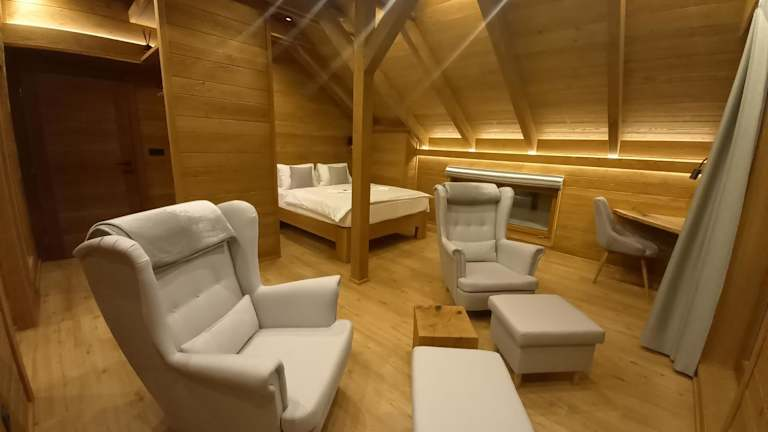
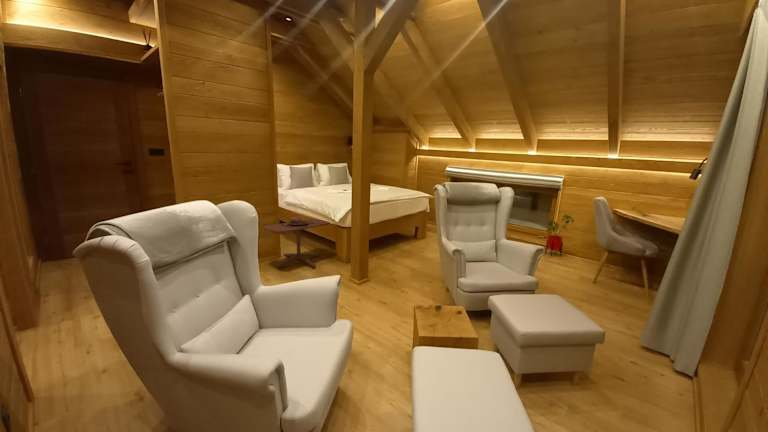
+ side table (298, 240)
+ house plant (557, 235)
